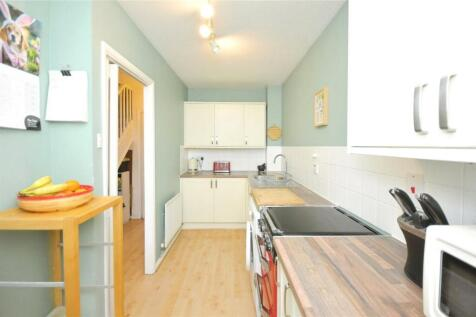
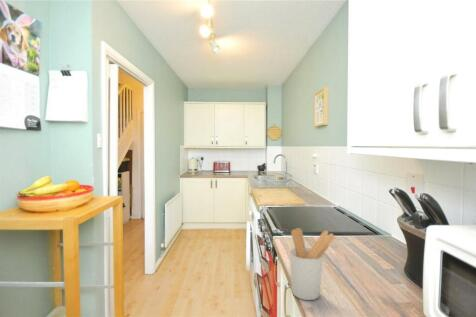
+ utensil holder (312, 261)
